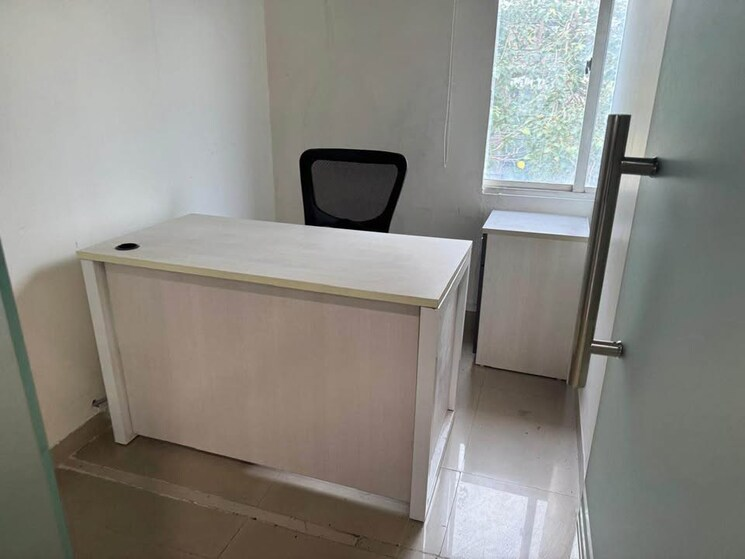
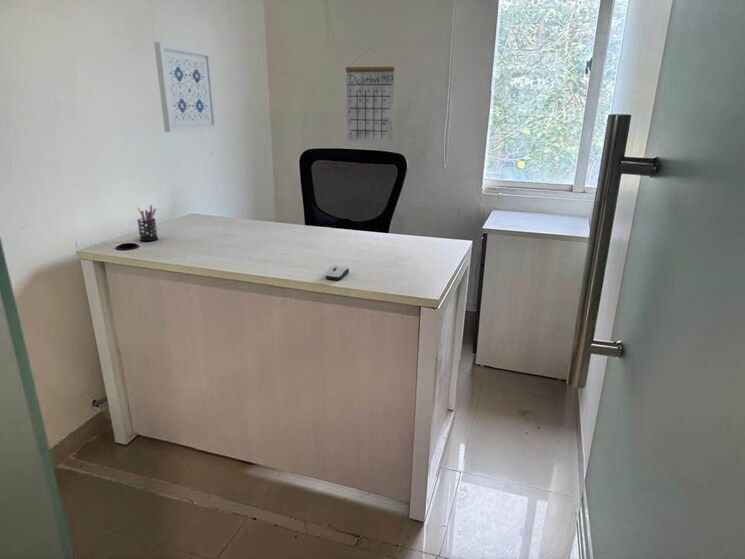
+ computer mouse (337, 270)
+ pen holder (149, 221)
+ calendar (369, 95)
+ wall art (188, 90)
